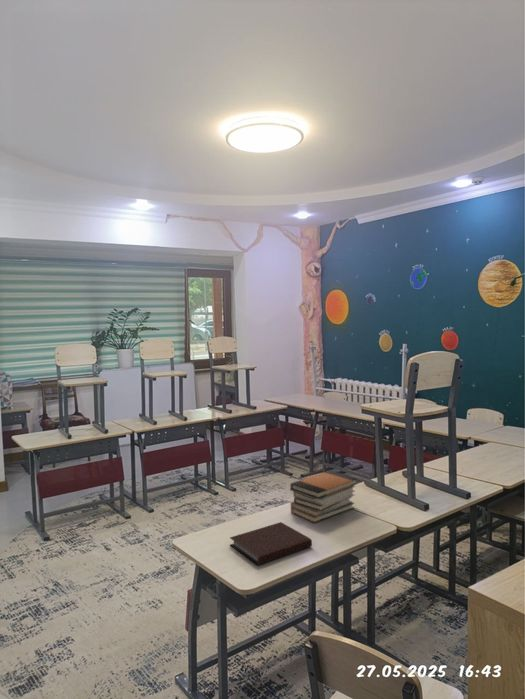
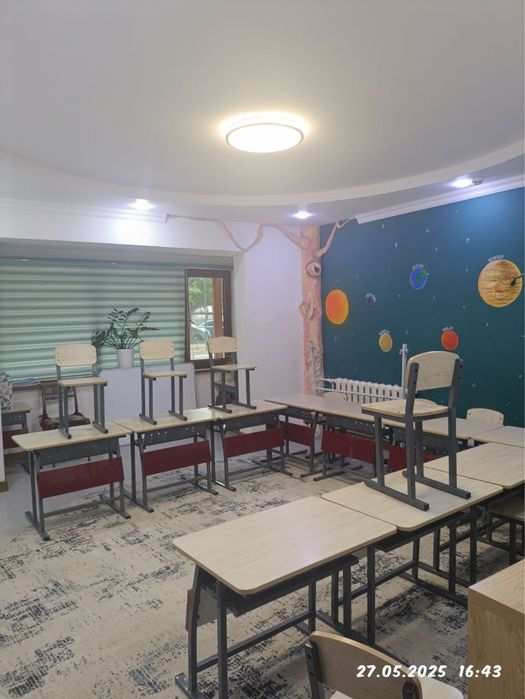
- book stack (324, 495)
- notebook (270, 542)
